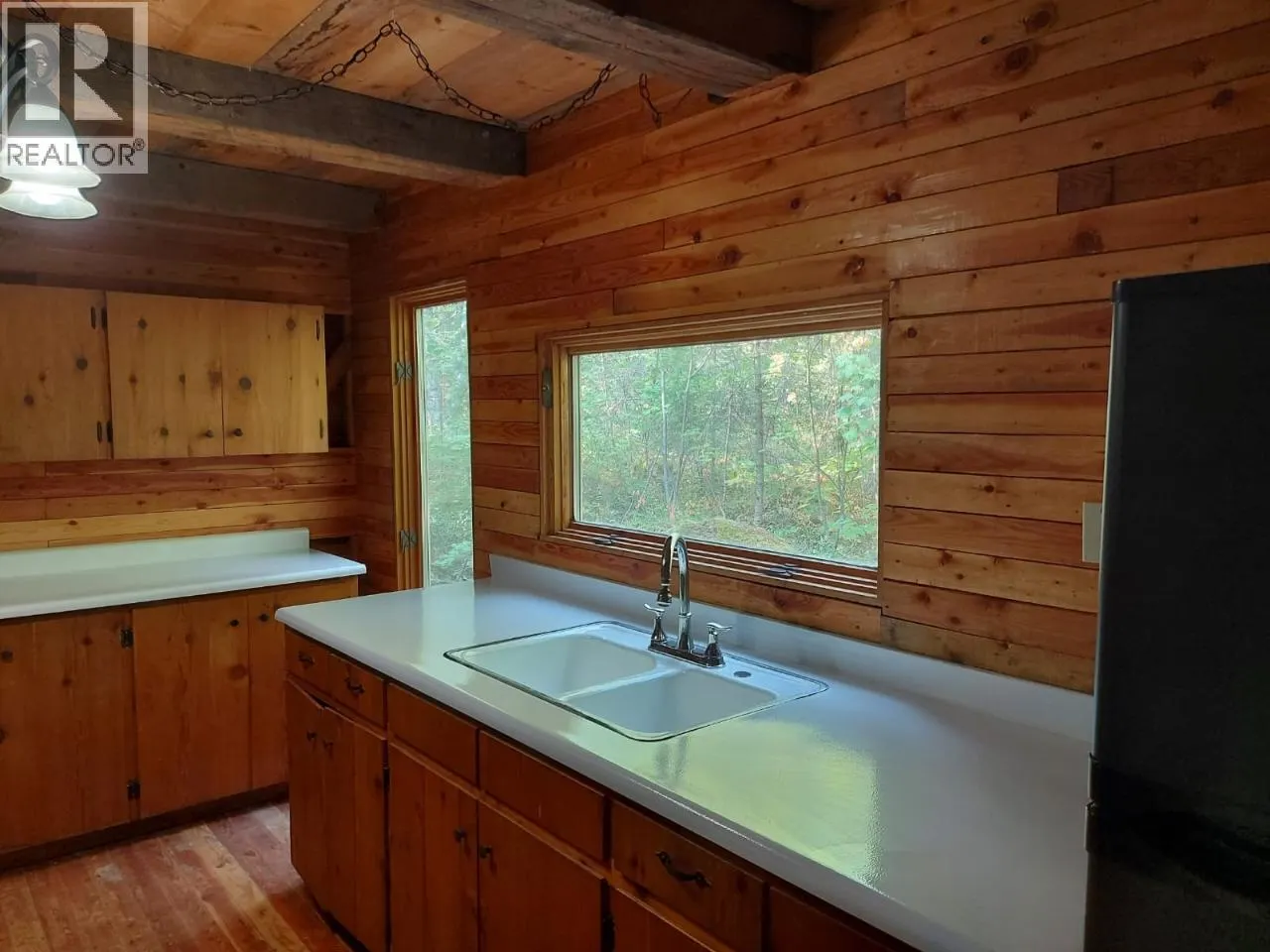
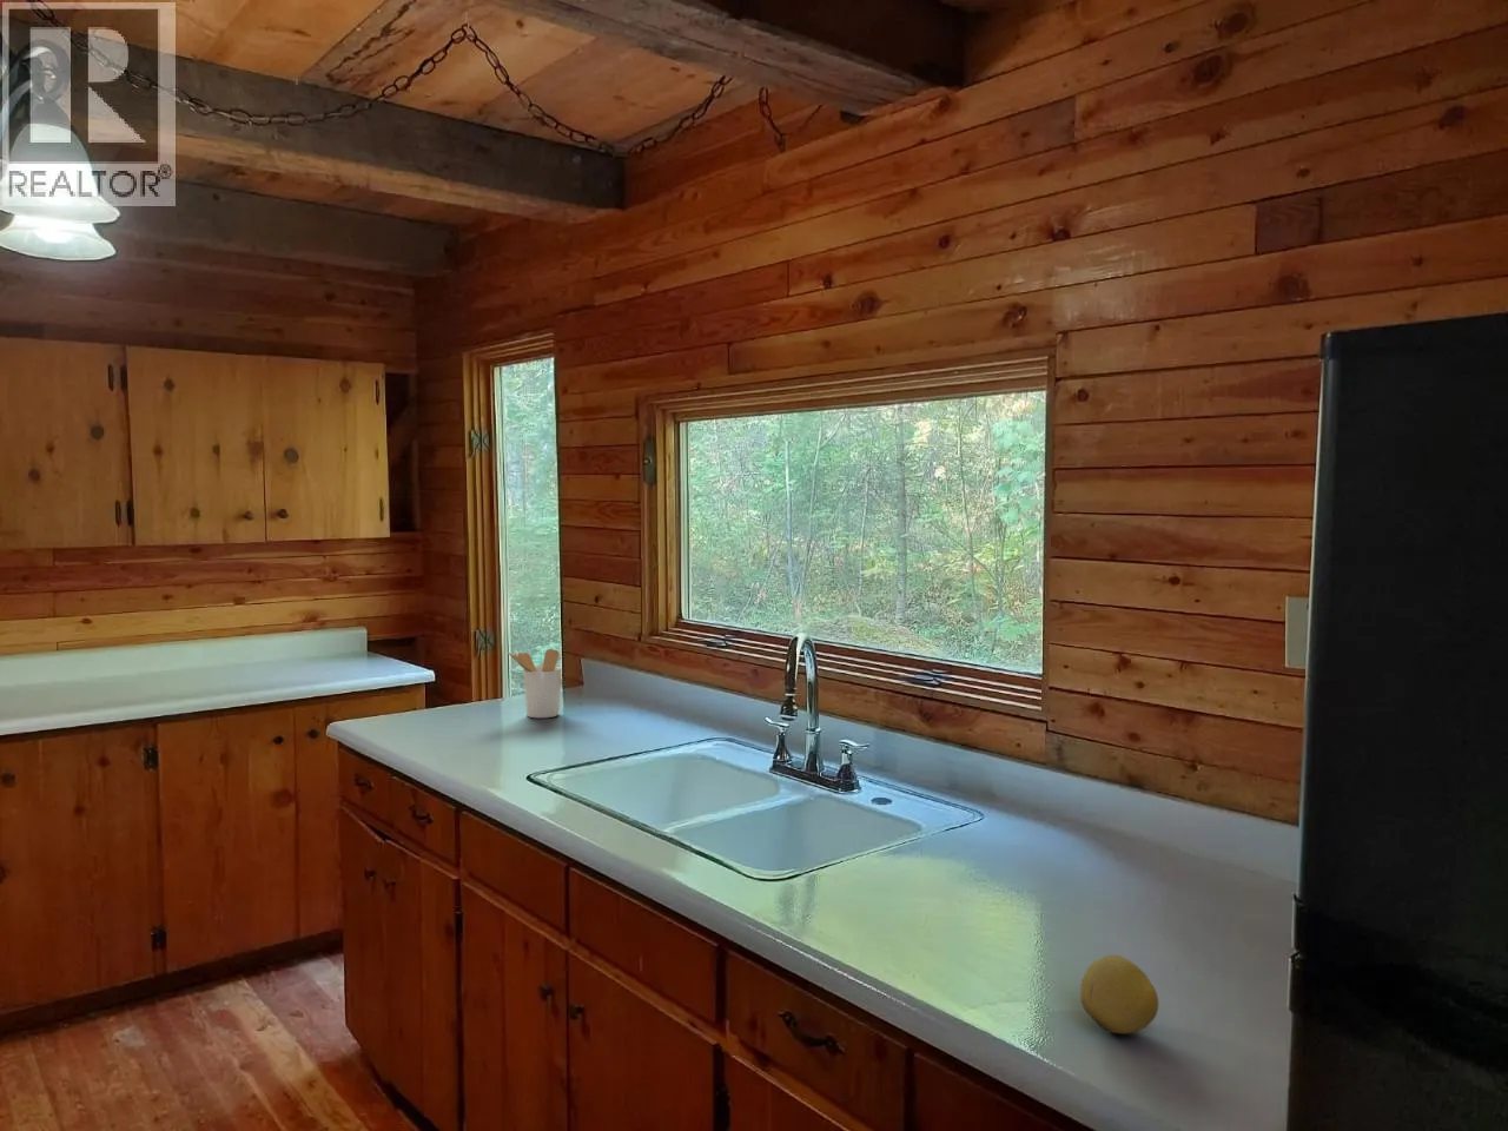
+ fruit (1120, 994)
+ utensil holder (533, 681)
